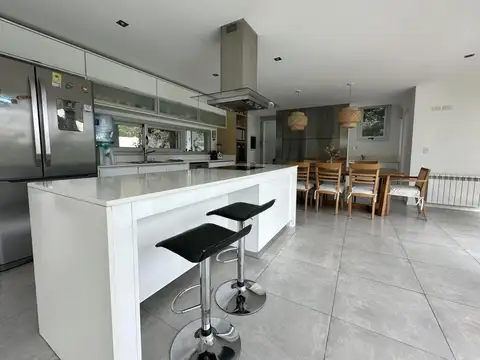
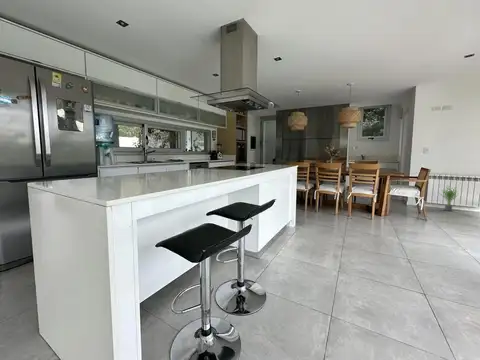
+ potted plant (447, 197)
